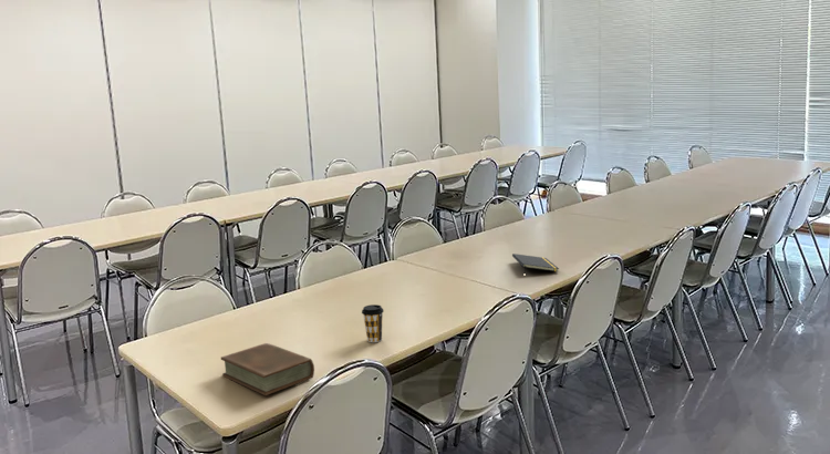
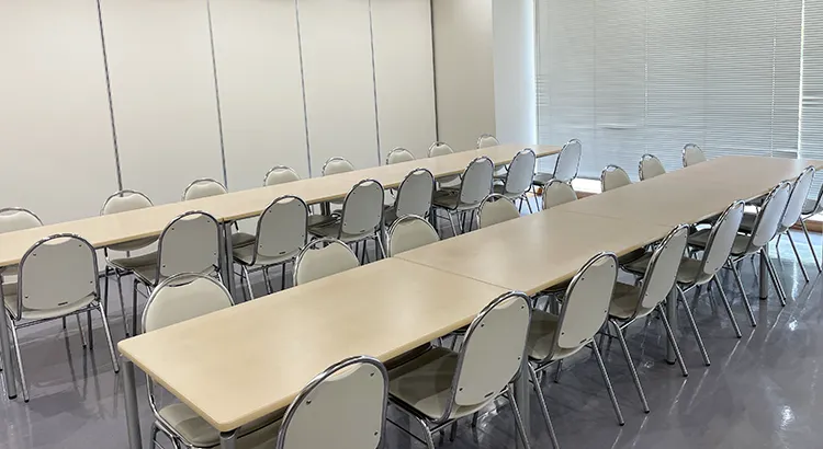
- book (267, 367)
- coffee cup (373, 323)
- notepad (535, 261)
